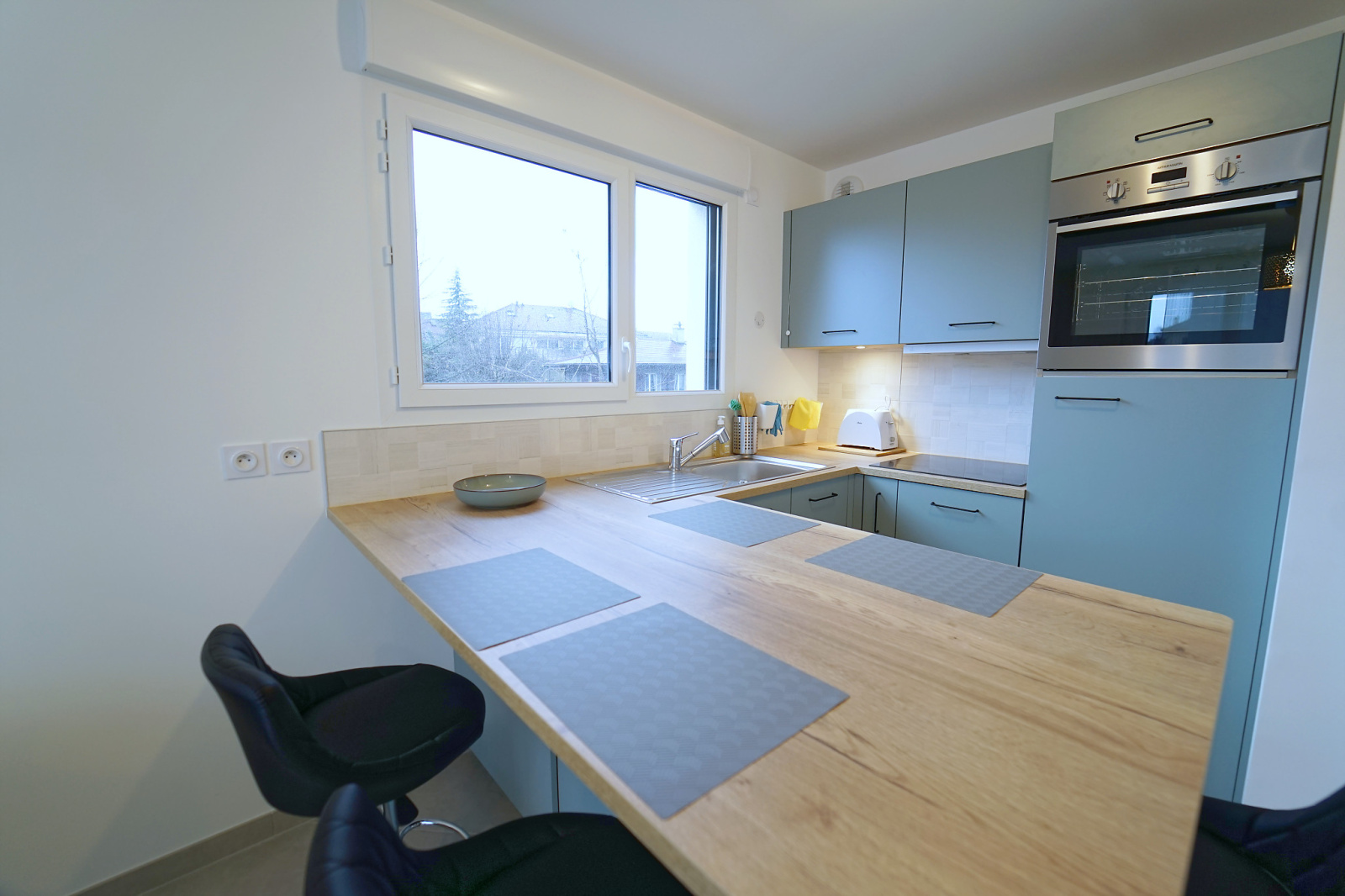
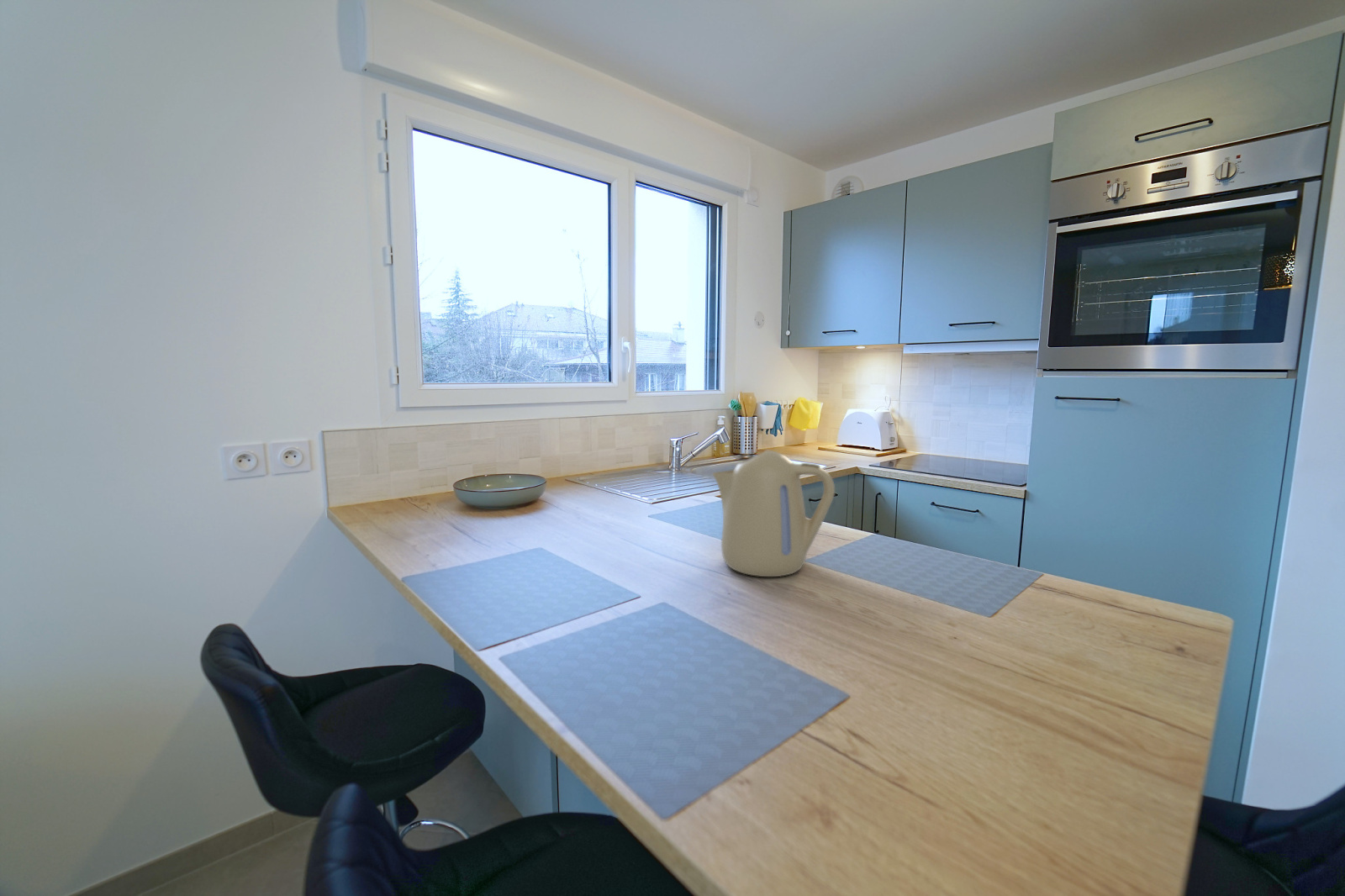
+ kettle (770, 509)
